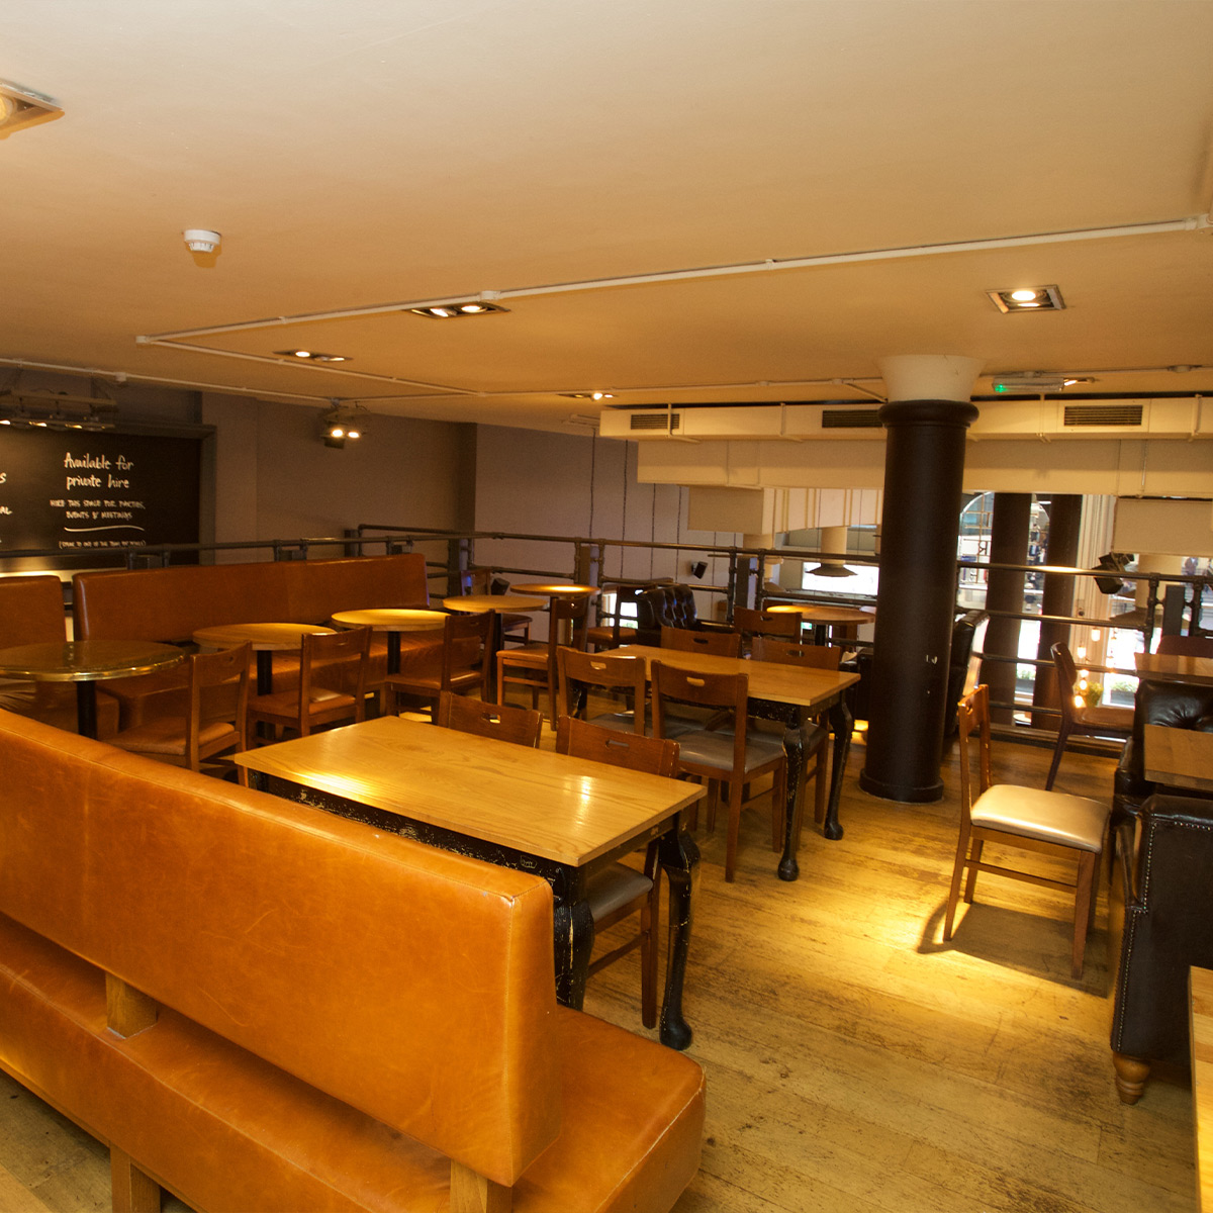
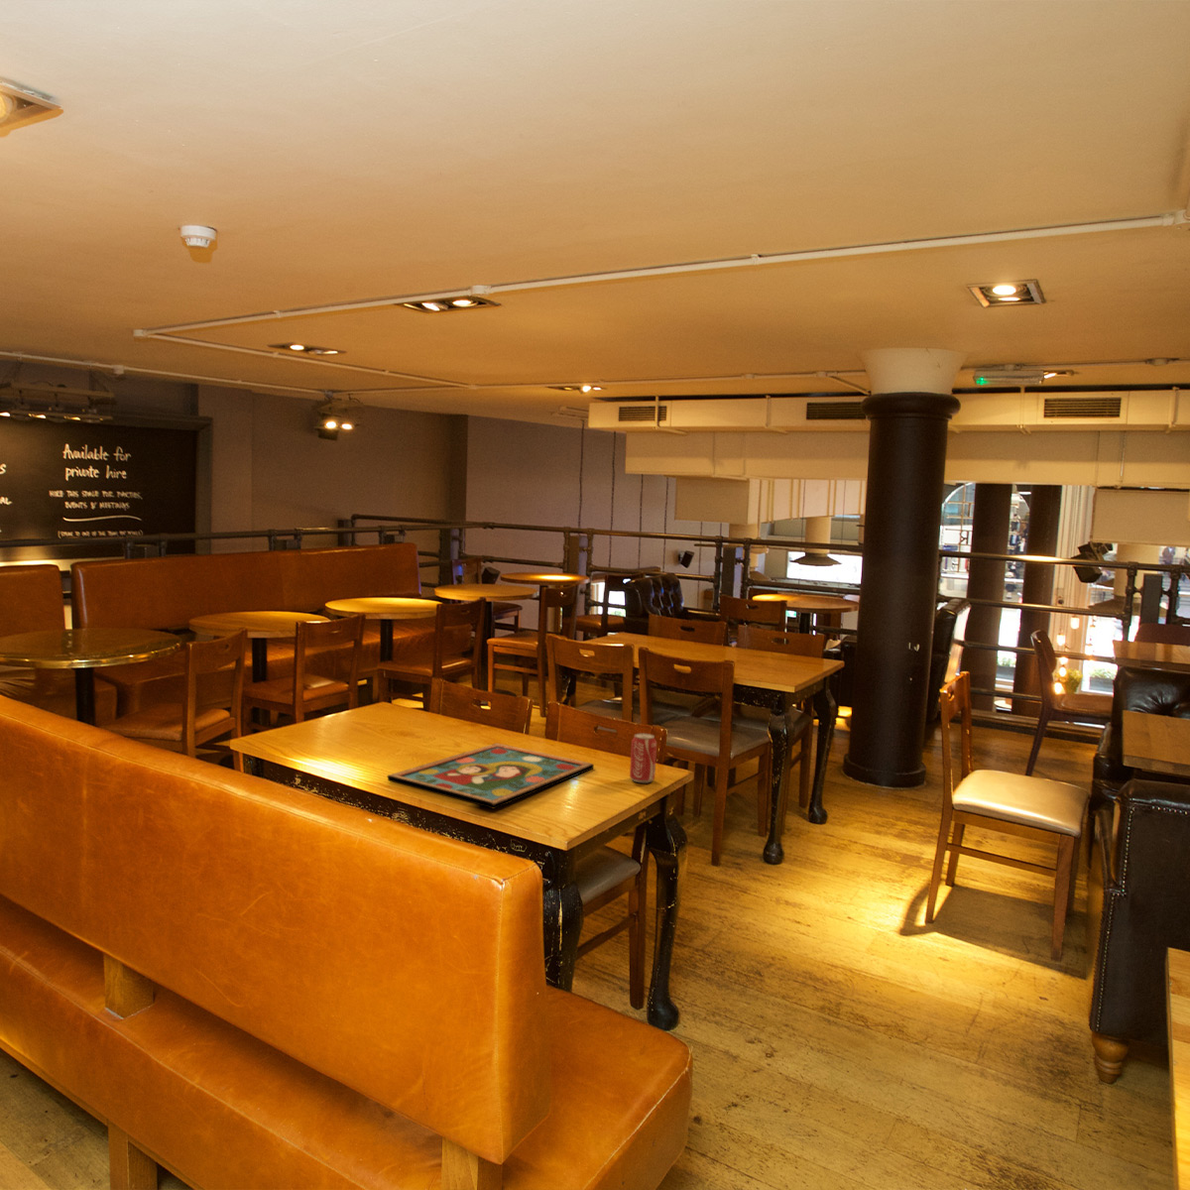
+ framed painting (494, 772)
+ beverage can (643, 757)
